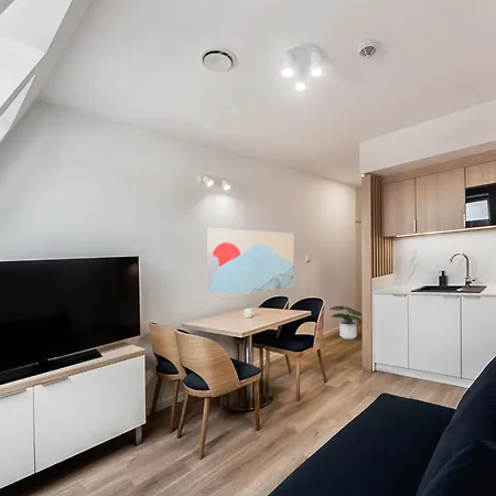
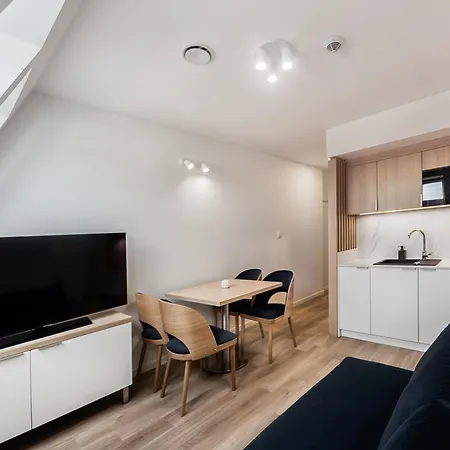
- wall art (256, 261)
- potted plant (348, 322)
